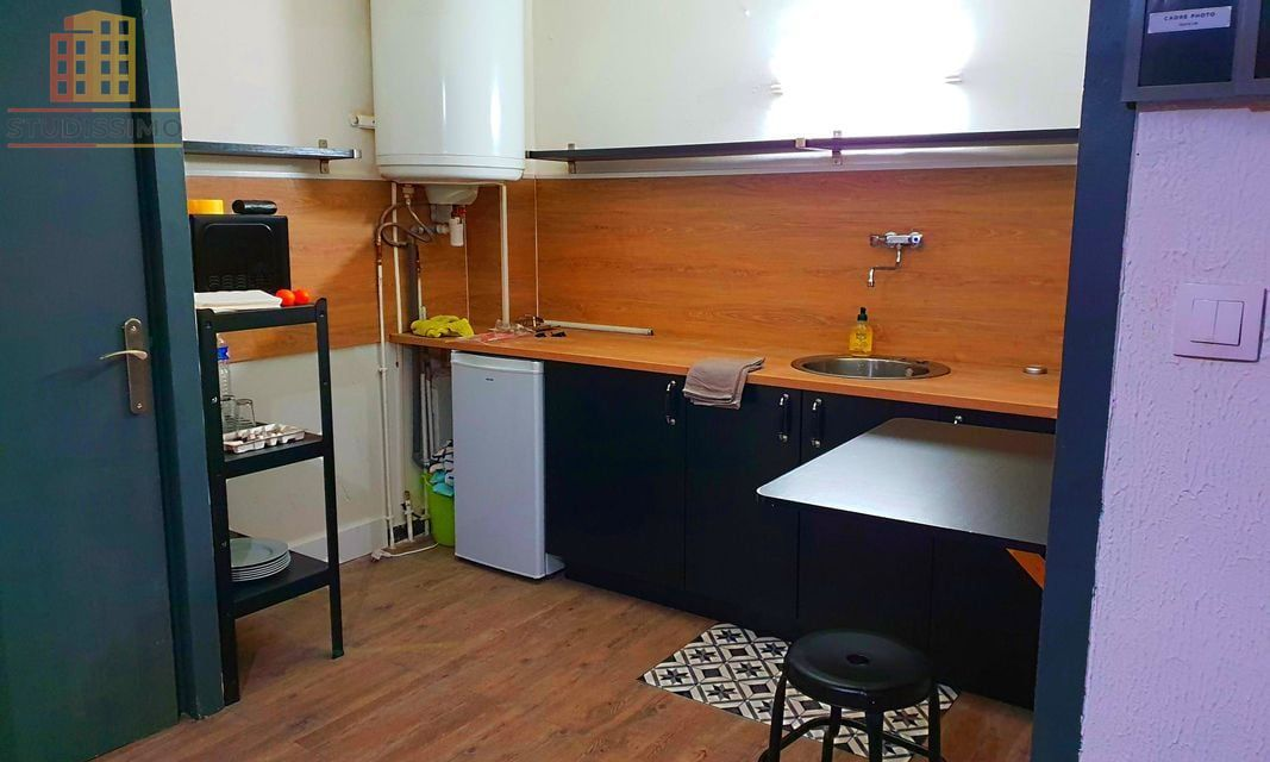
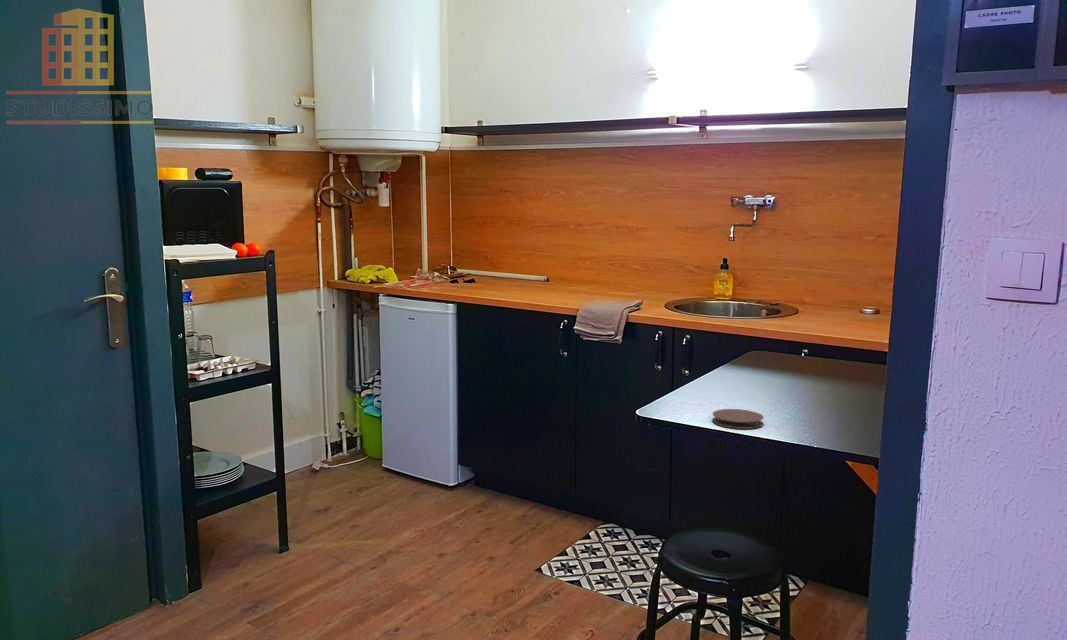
+ coaster (737, 418)
